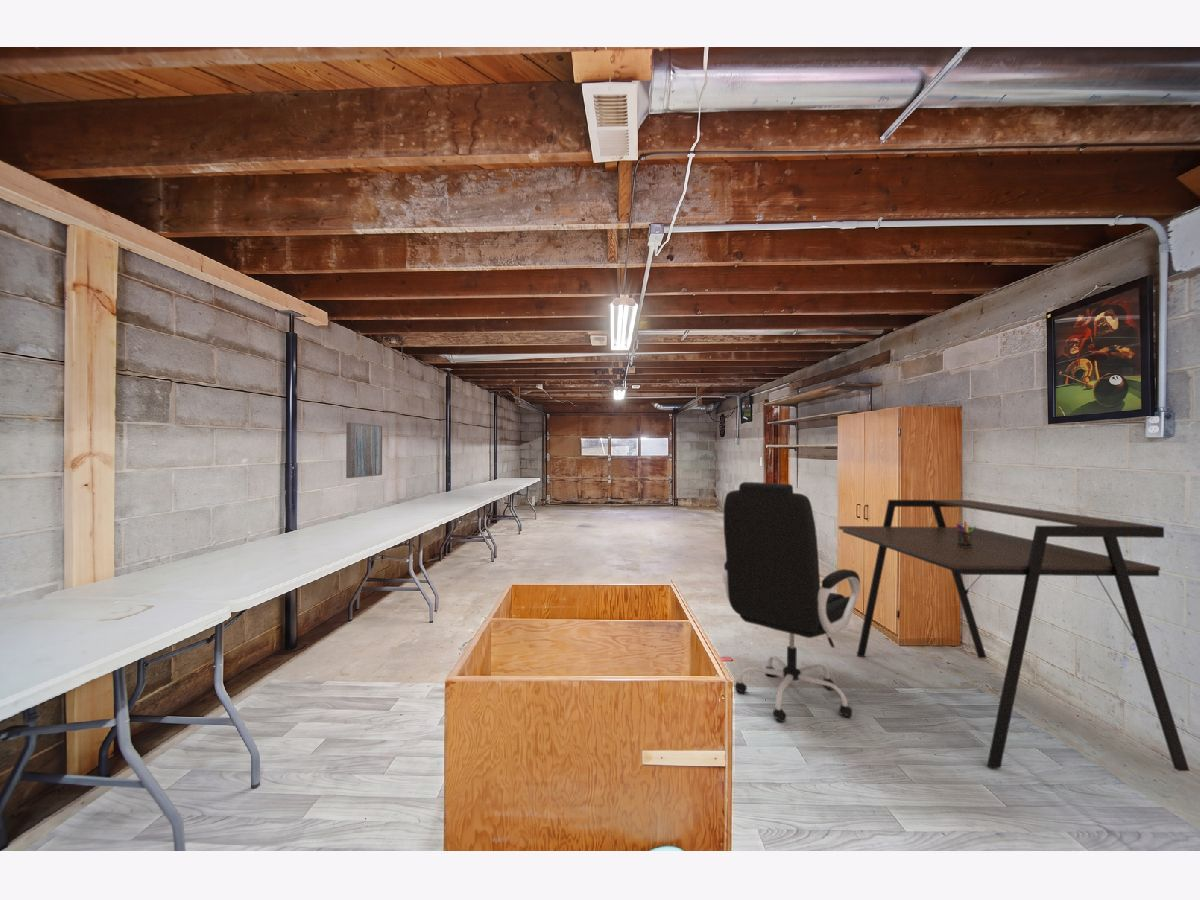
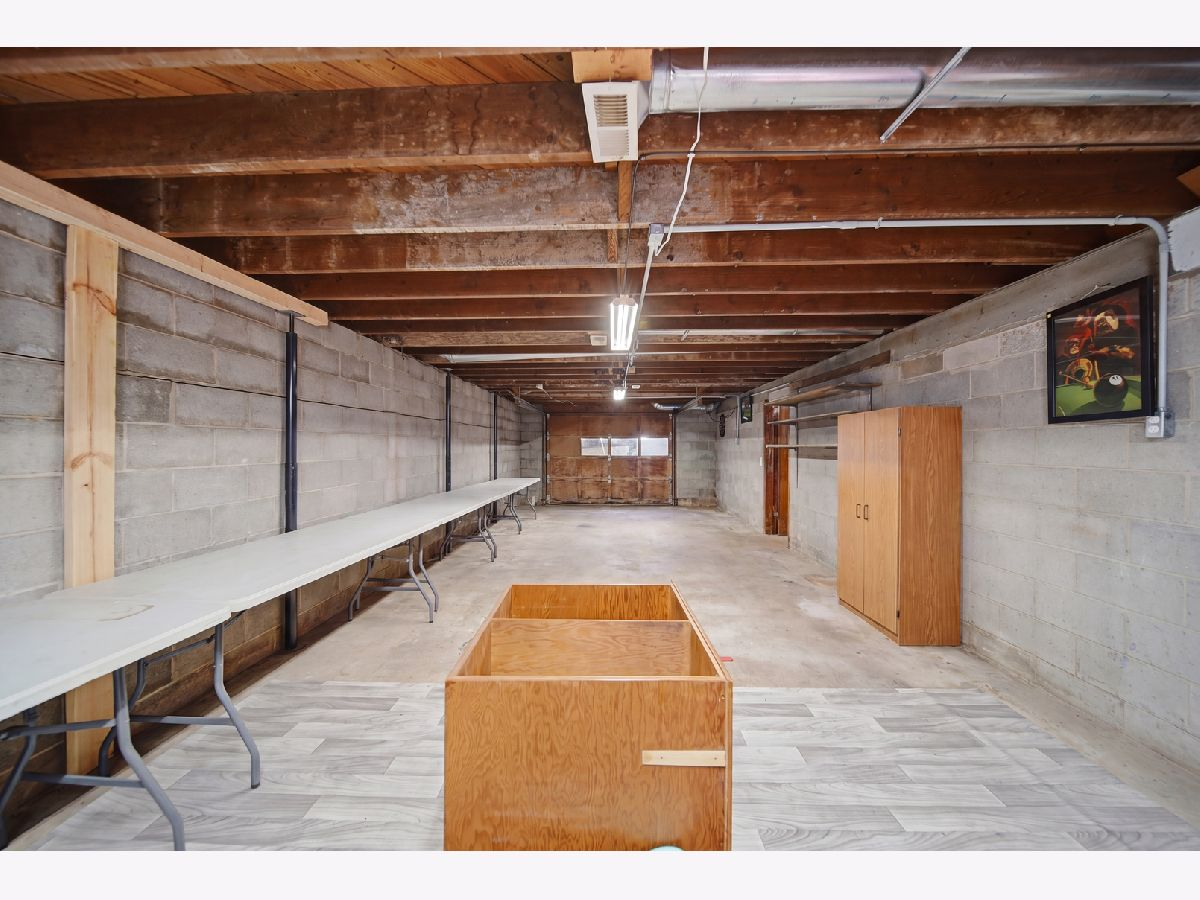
- pen holder (966, 533)
- office chair (789, 590)
- desk (970, 605)
- wall art (365, 450)
